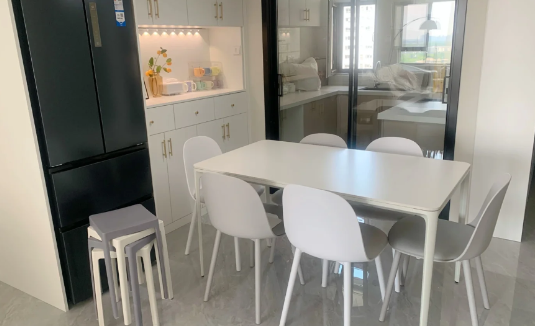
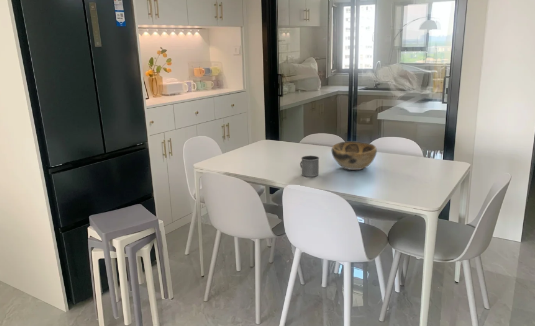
+ decorative bowl (353, 157)
+ mug (308, 165)
